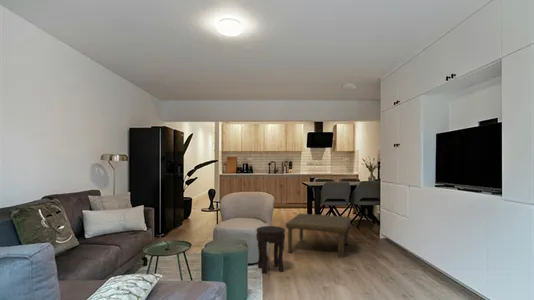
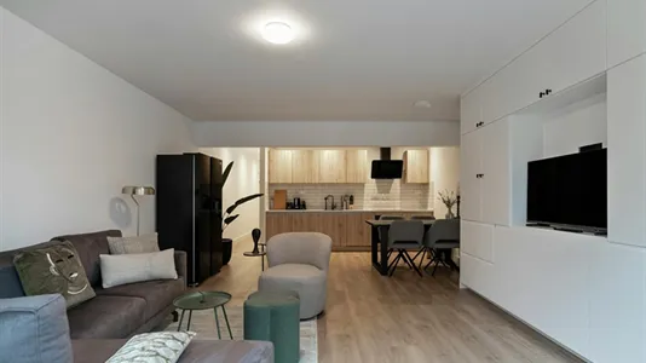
- side table (274, 249)
- coffee table (319, 230)
